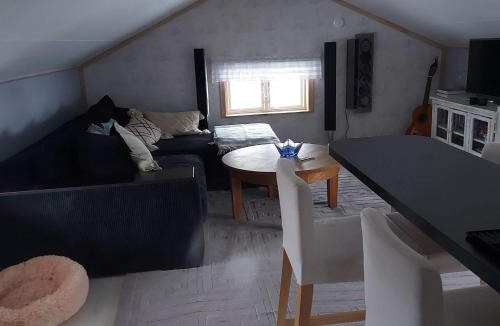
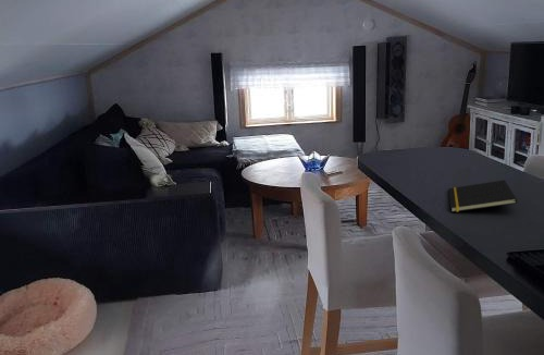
+ notepad (479, 195)
